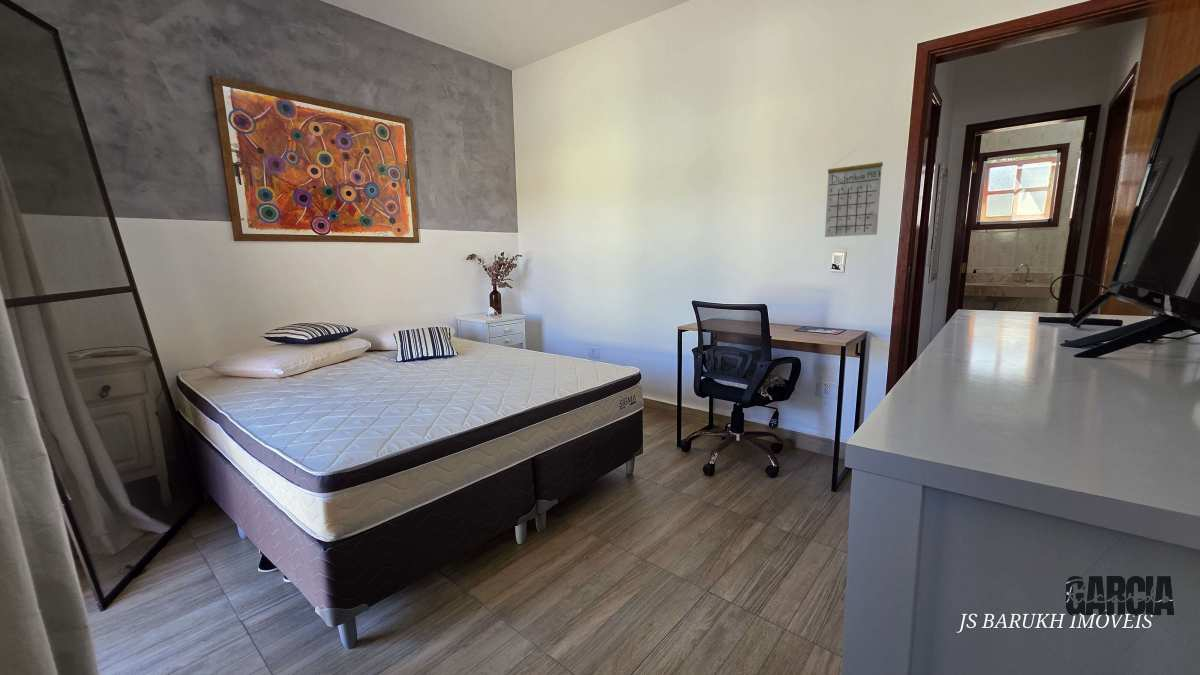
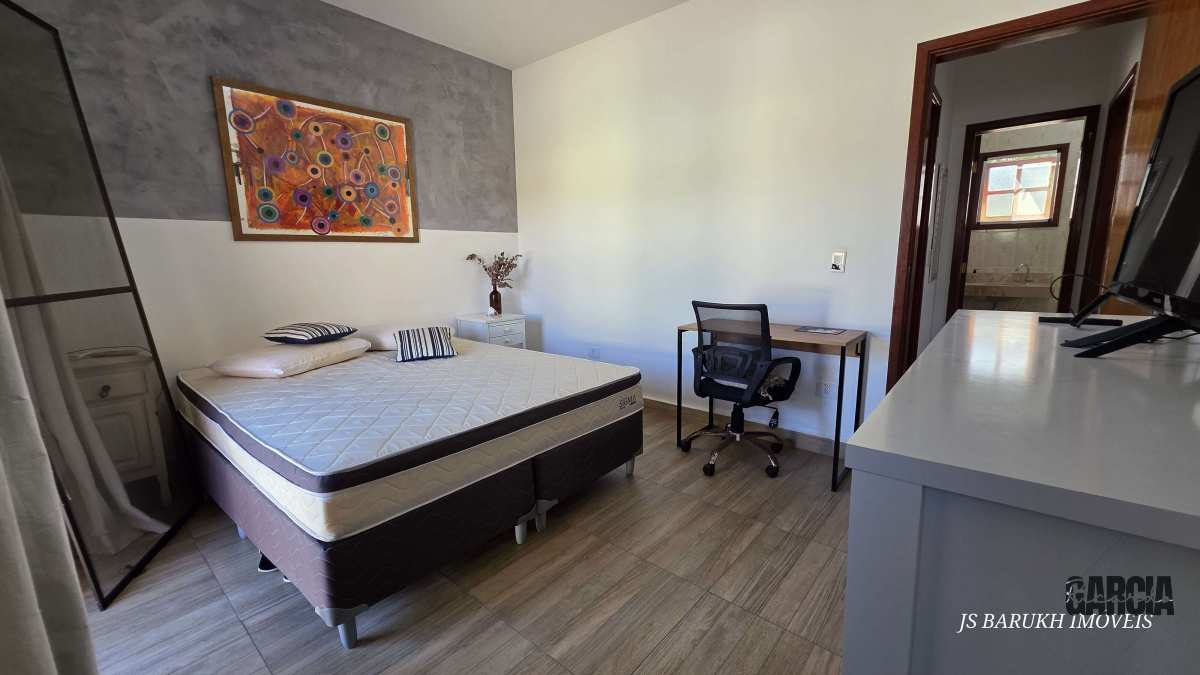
- calendar (853, 192)
